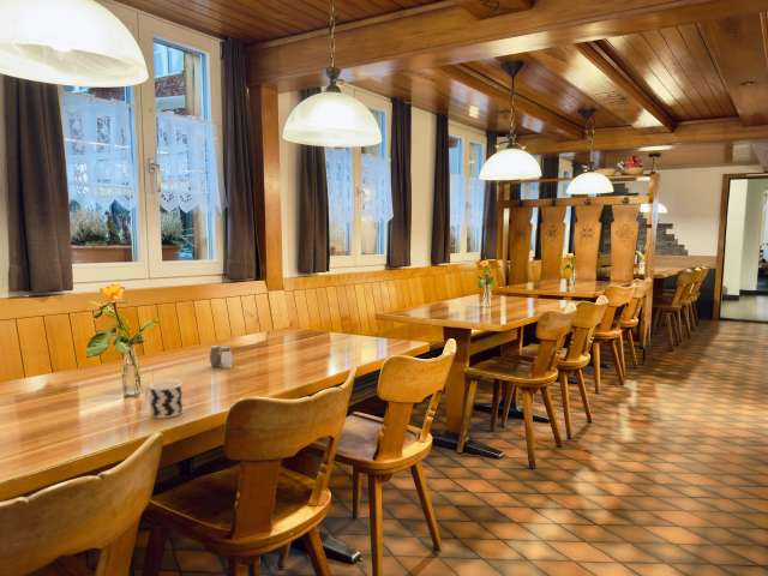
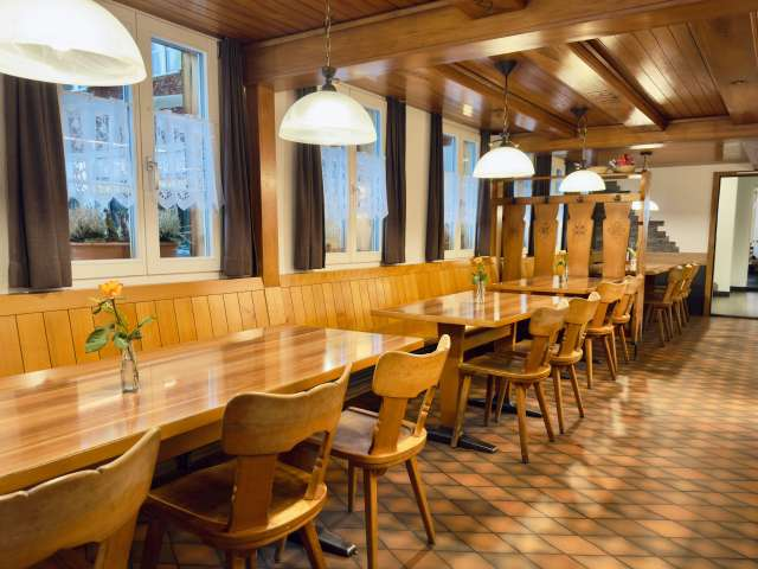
- salt and pepper shaker (221, 355)
- cup (161, 398)
